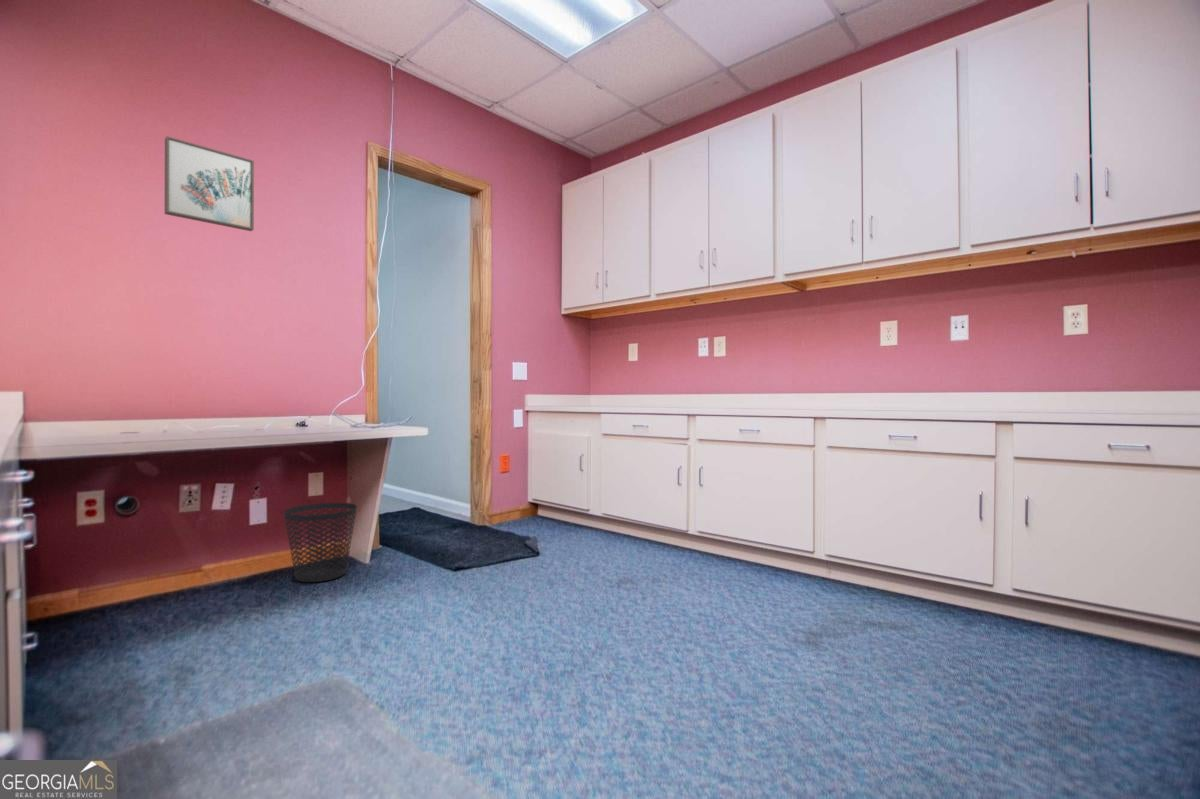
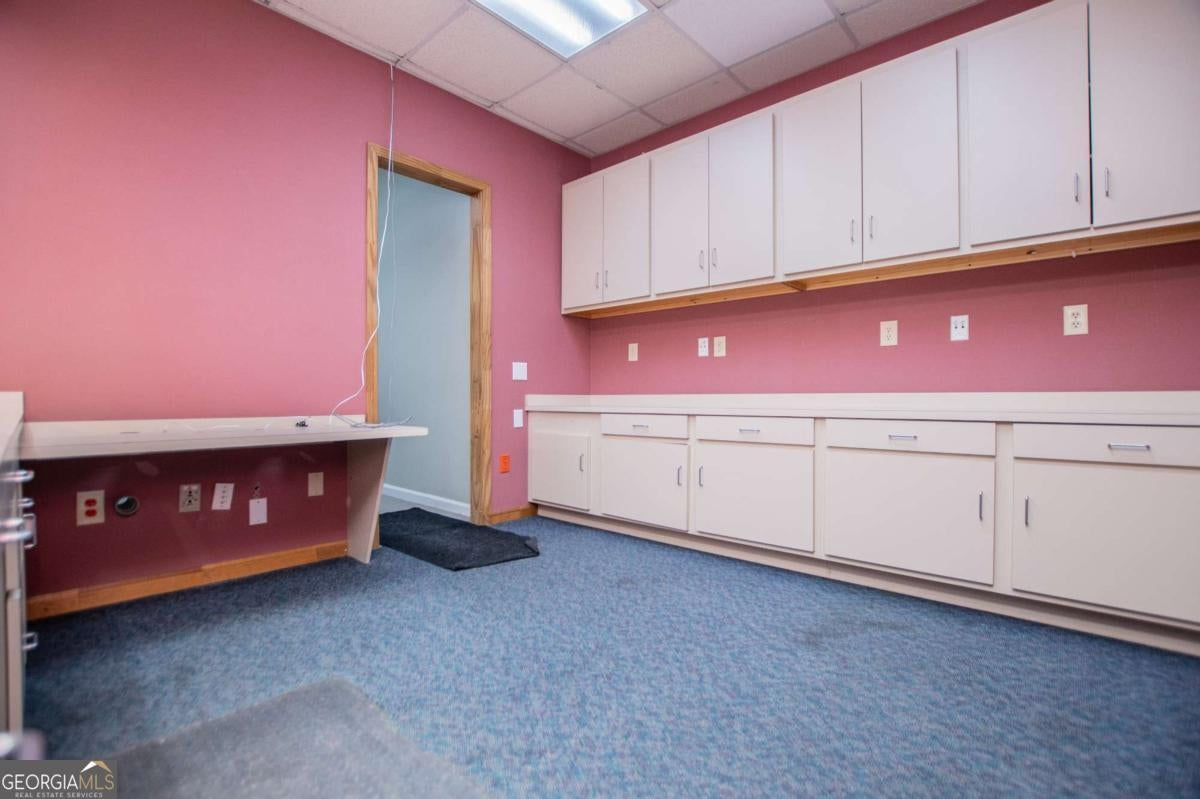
- wastebasket (321, 542)
- wall art (211, 186)
